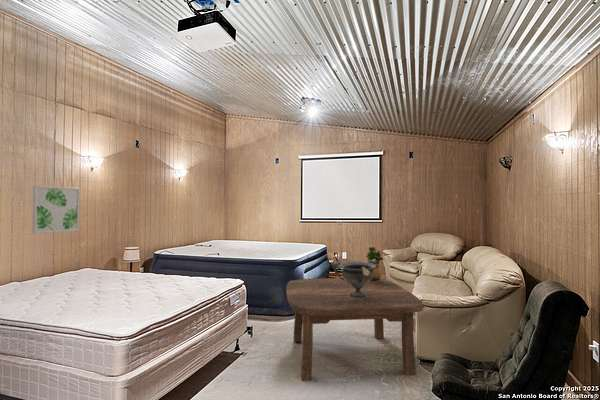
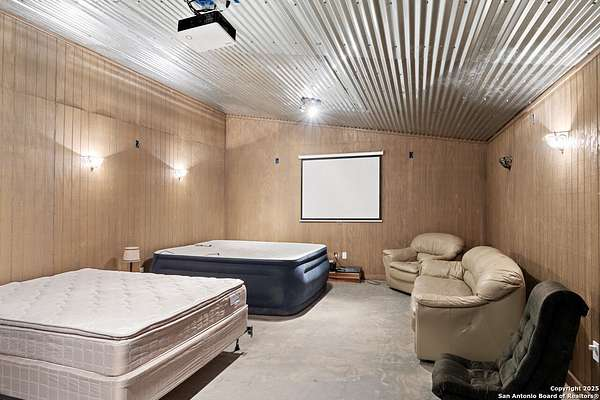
- wall art (57, 209)
- coffee table (347, 319)
- decorative bowl (361, 278)
- potted plant (376, 263)
